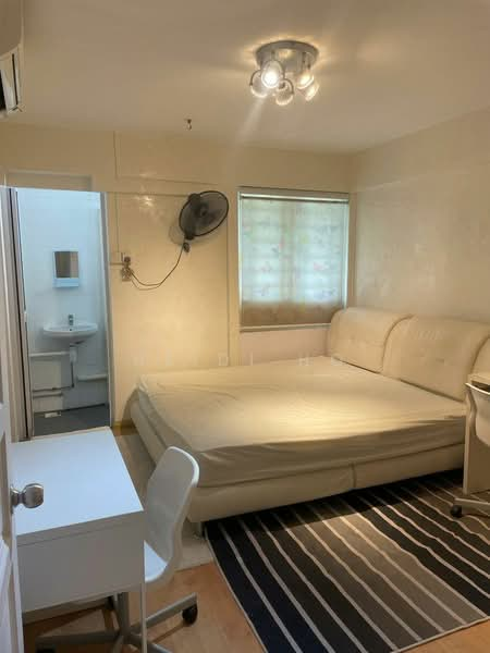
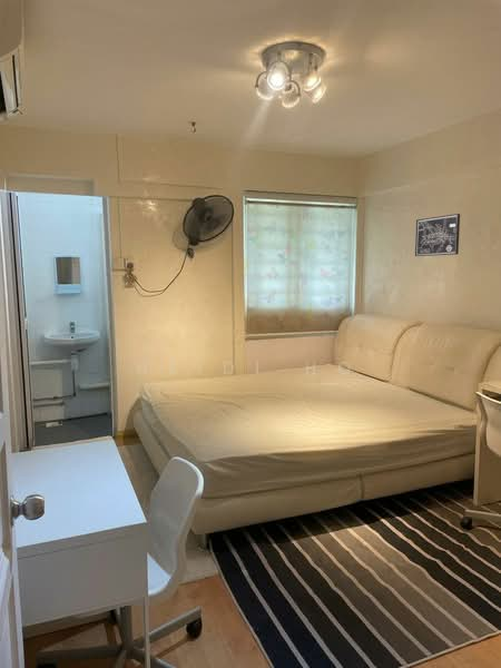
+ wall art (435, 236)
